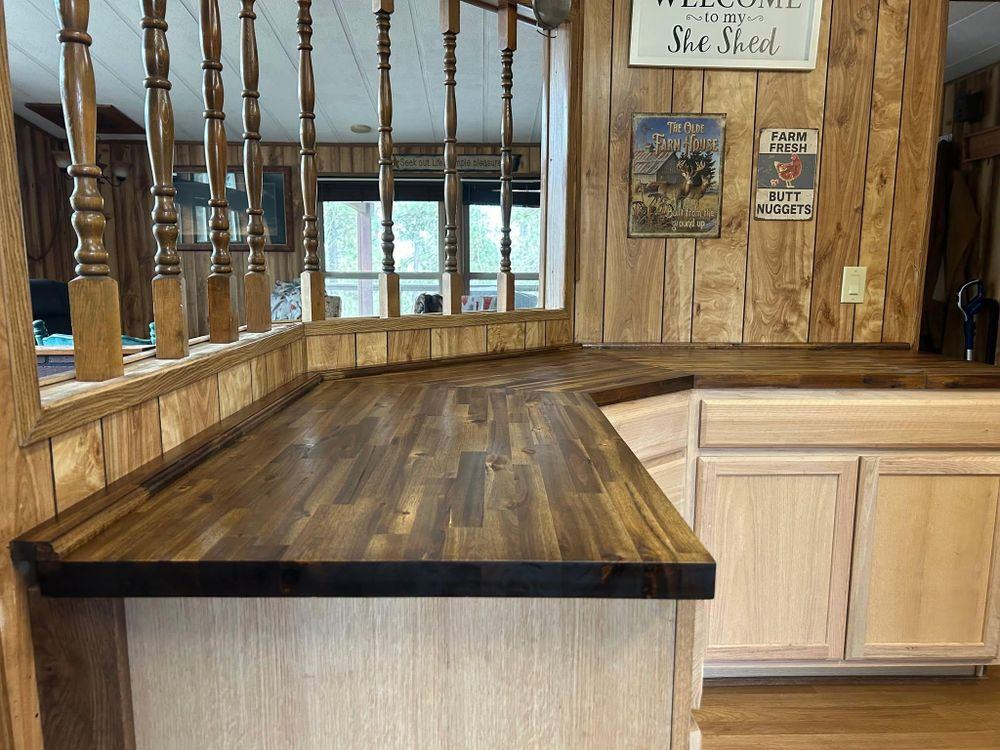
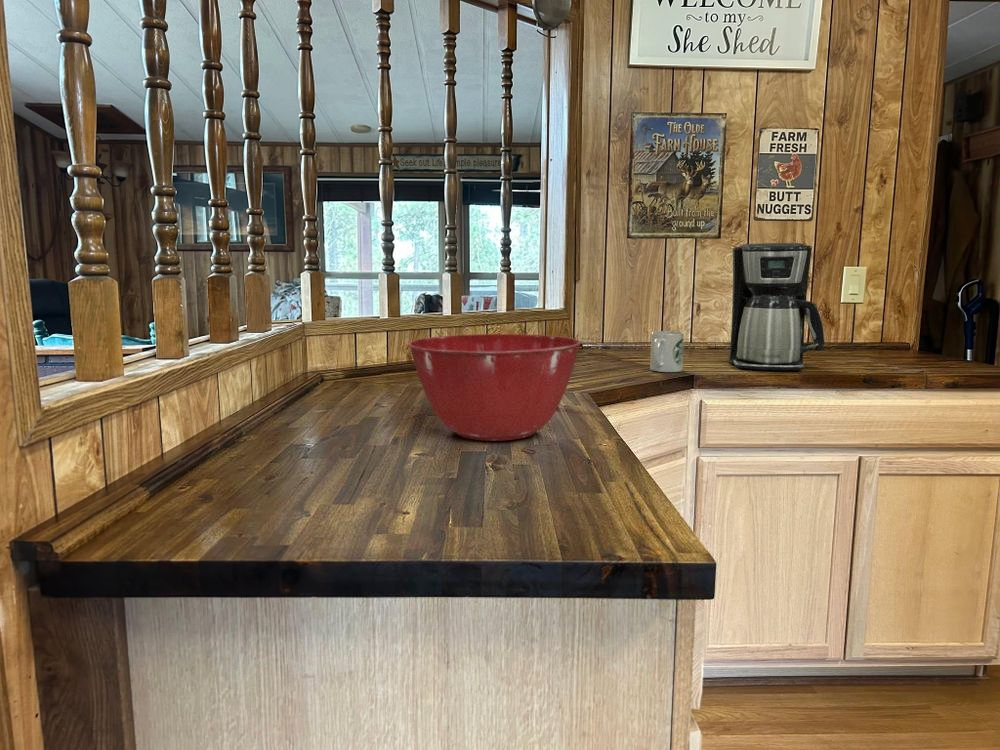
+ mixing bowl (494, 386)
+ coffee maker (777, 304)
+ mug (664, 352)
